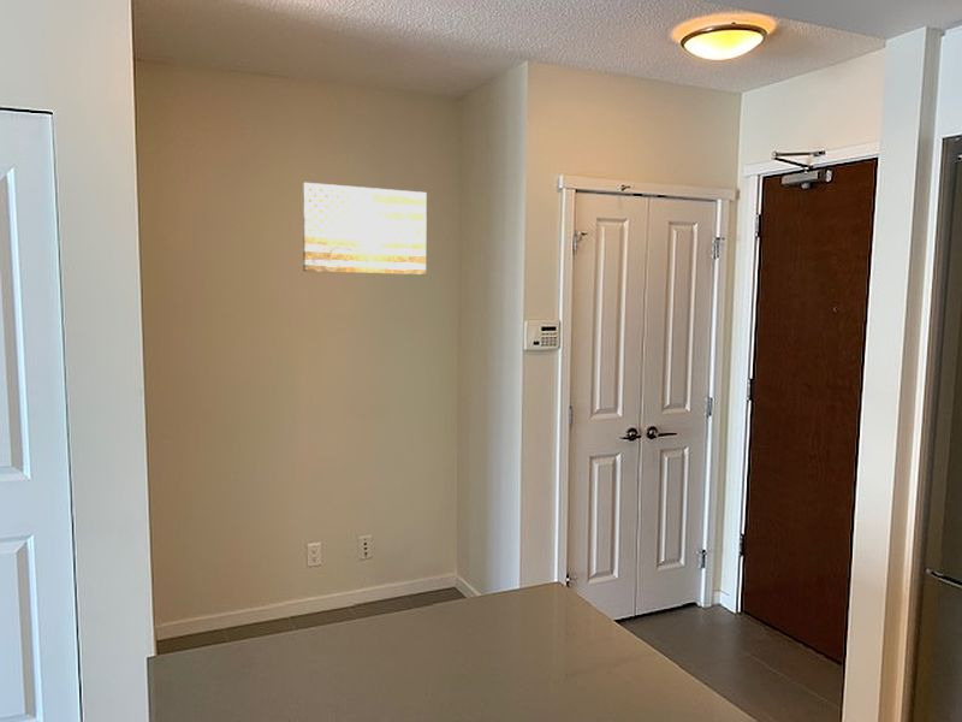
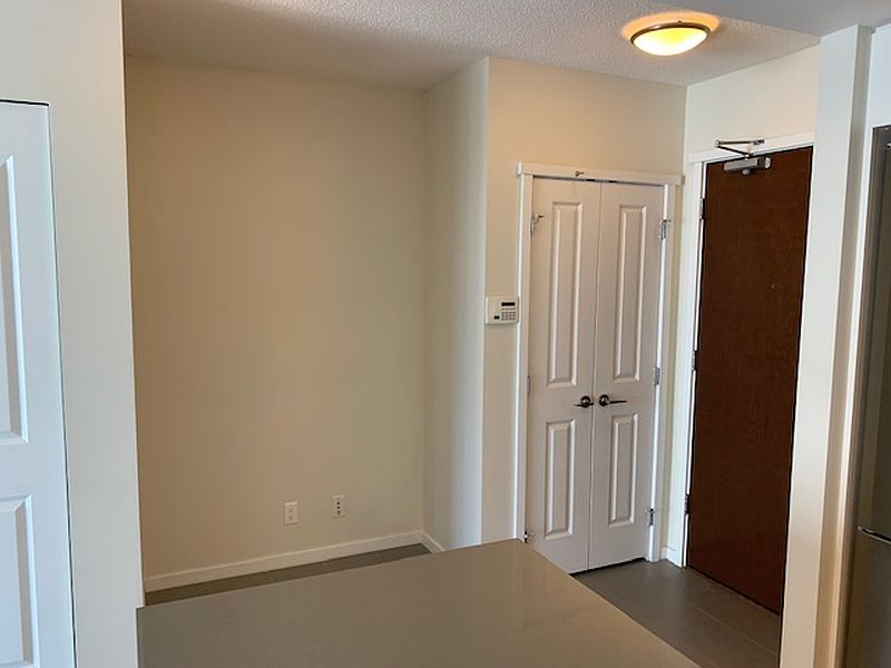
- wall art (366, 230)
